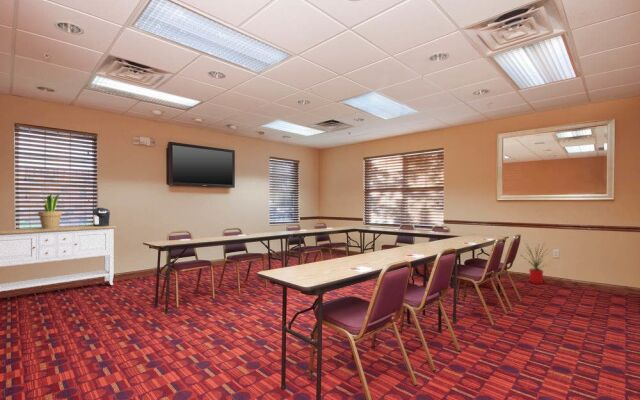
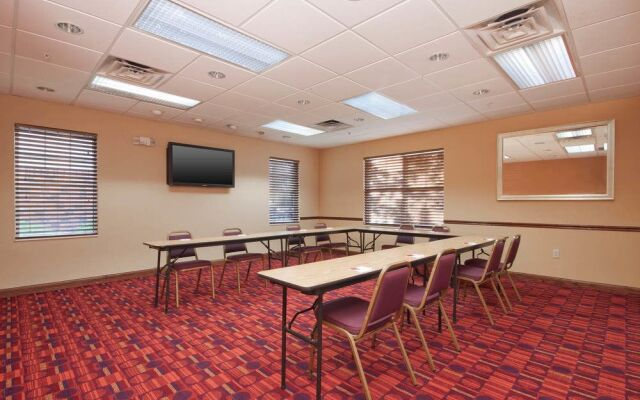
- sideboard (54, 260)
- house plant (536, 261)
- potted plant (52, 210)
- coffee maker (101, 216)
